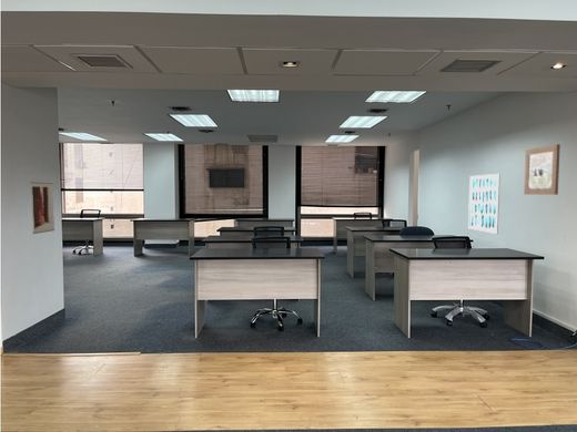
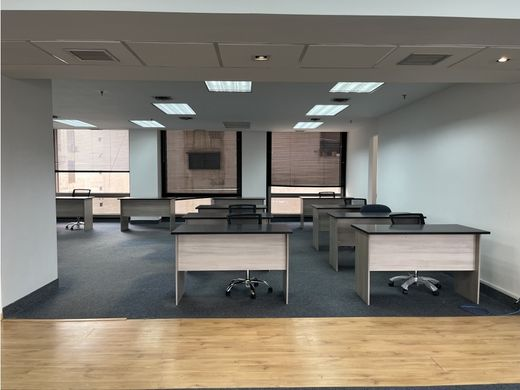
- wall art (483, 203)
- wall art (42, 207)
- wall art (540, 171)
